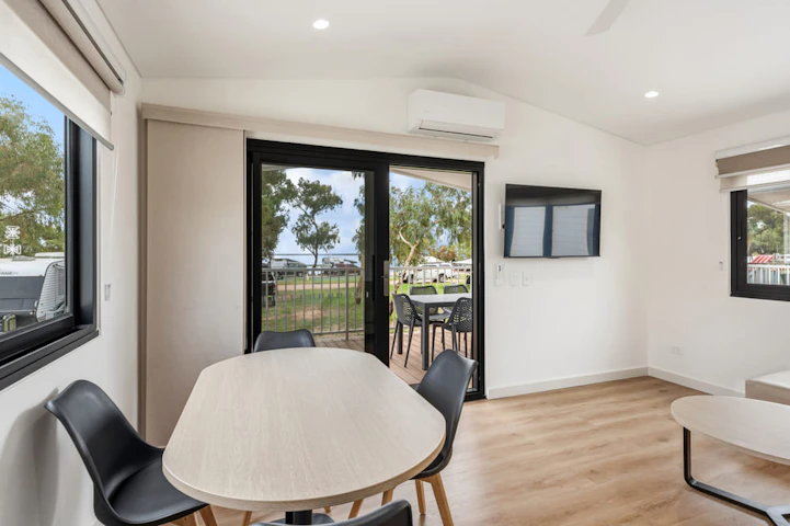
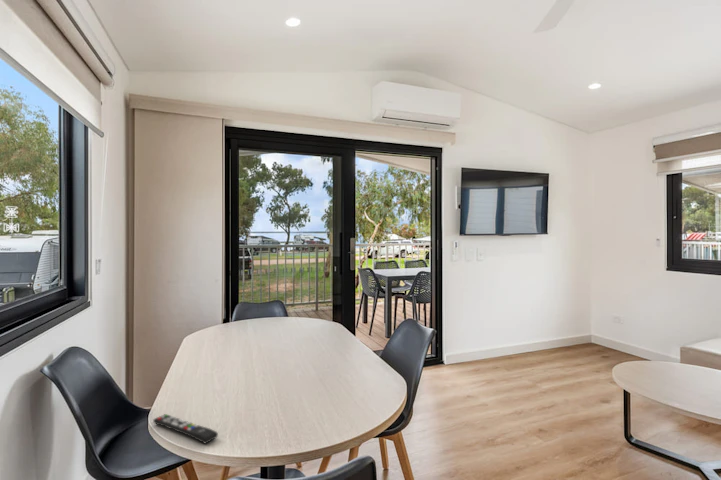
+ remote control (184, 427)
